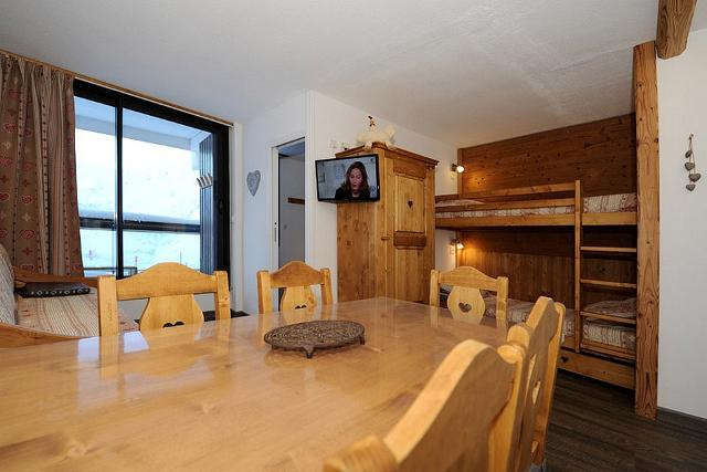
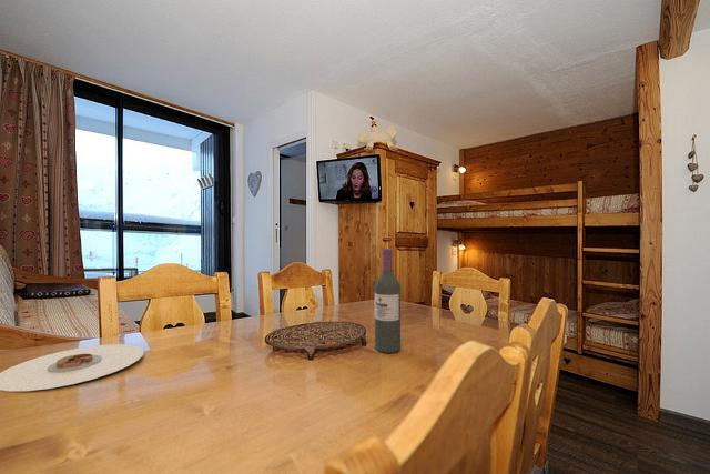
+ wine bottle (387, 299)
+ plate (75, 360)
